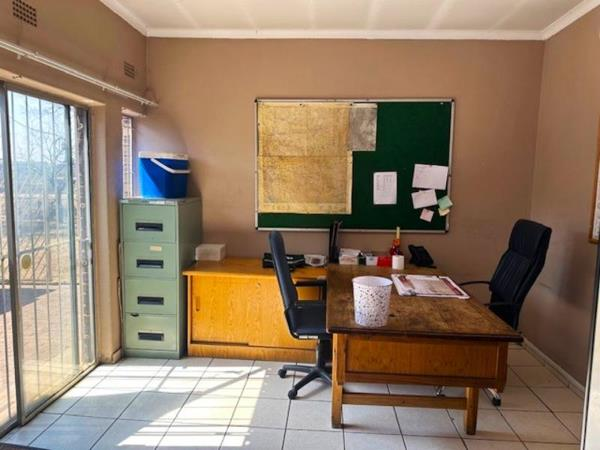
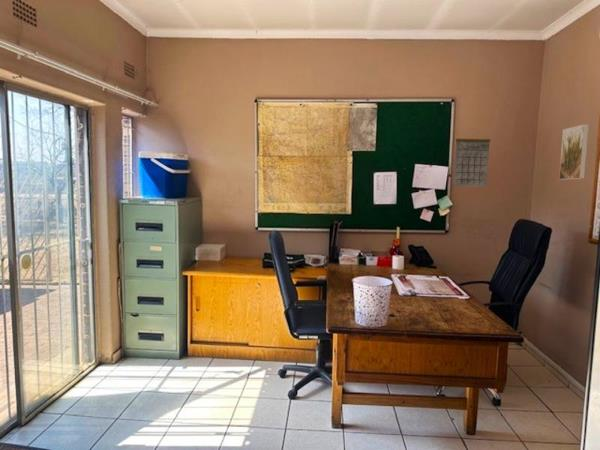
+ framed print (573, 153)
+ calendar (471, 157)
